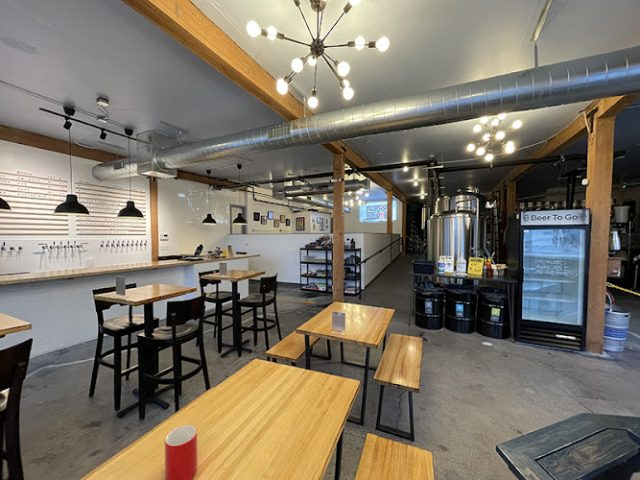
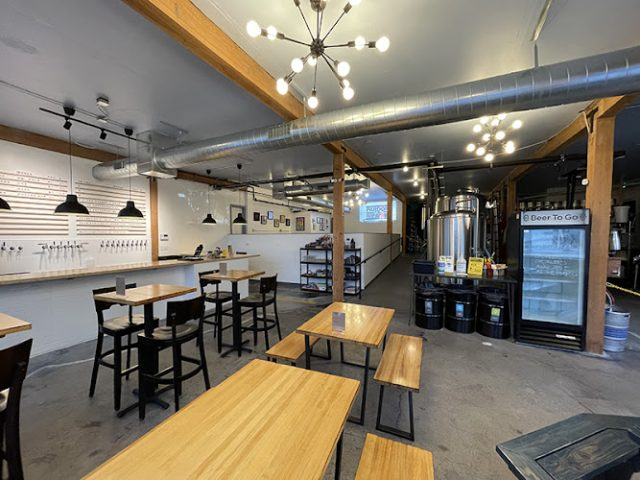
- cup (181, 450)
